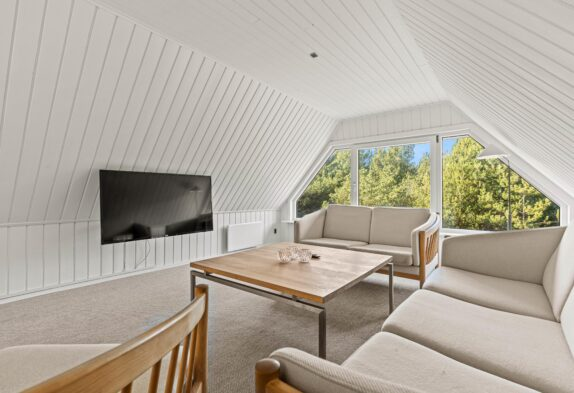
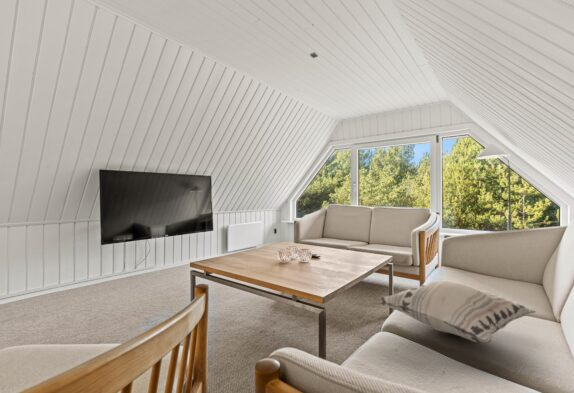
+ decorative pillow (452, 305)
